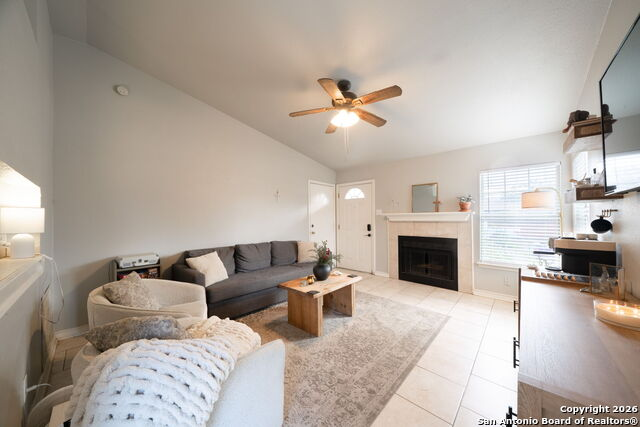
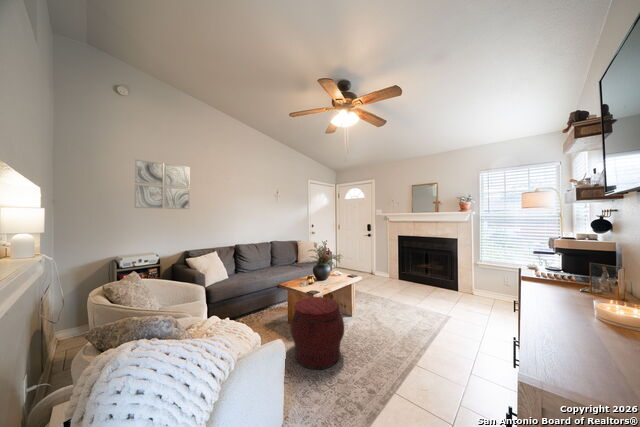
+ wall art (165, 185)
+ ottoman (317, 328)
